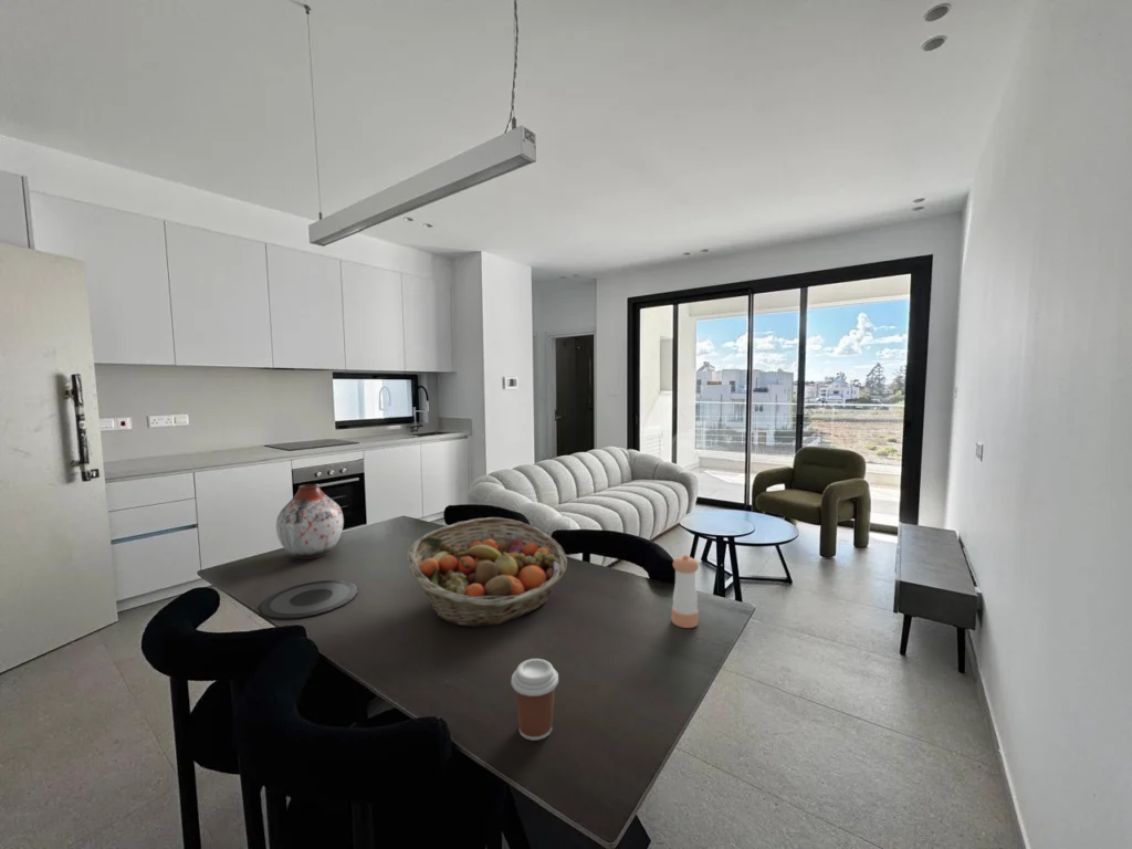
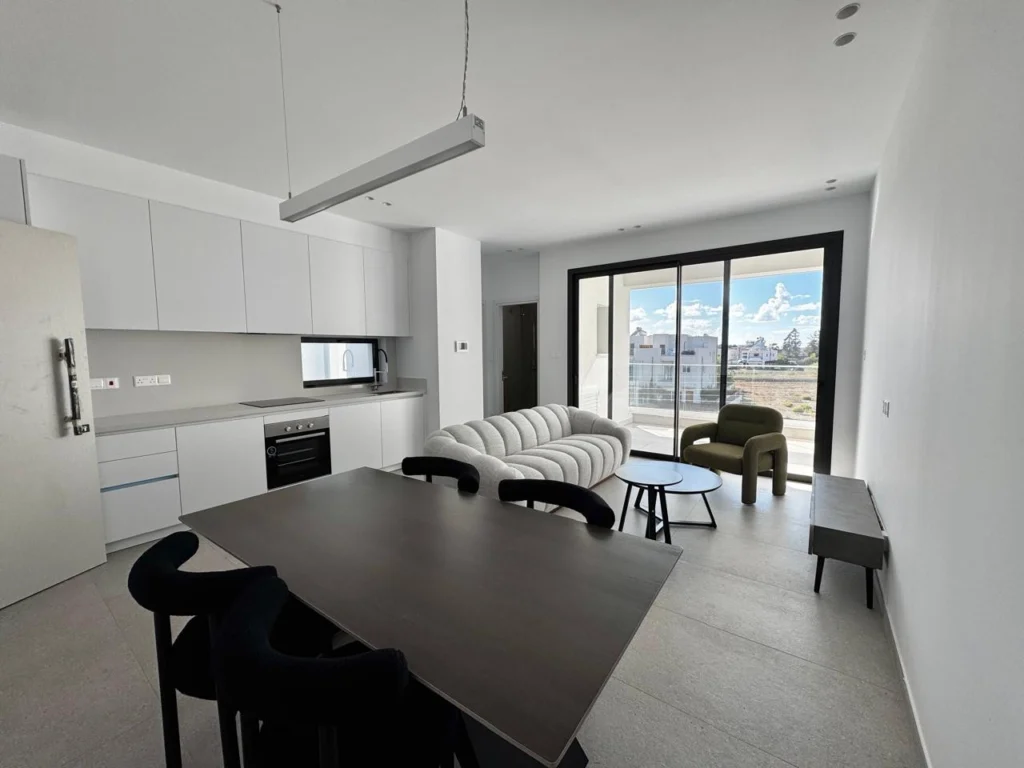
- coffee cup (535, 698)
- vase (311, 520)
- plate (311, 597)
- fruit basket (490, 567)
- pepper shaker (684, 588)
